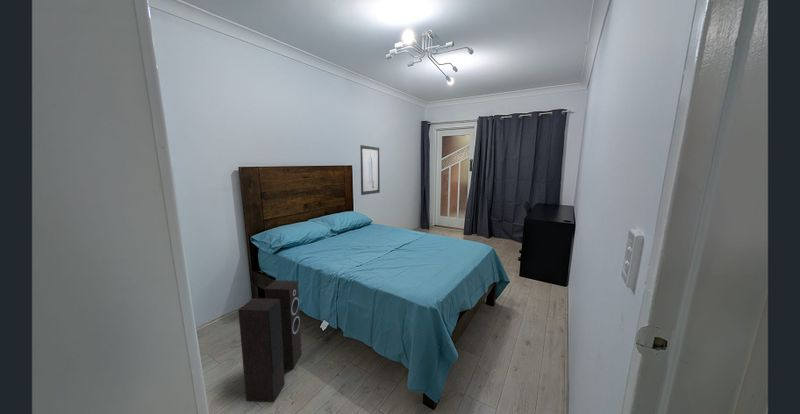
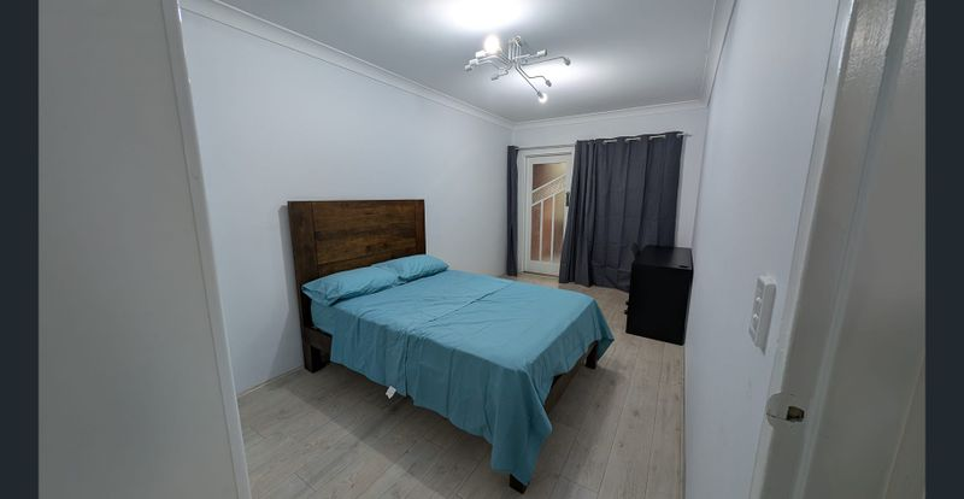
- wall art (370, 170)
- speaker (274, 335)
